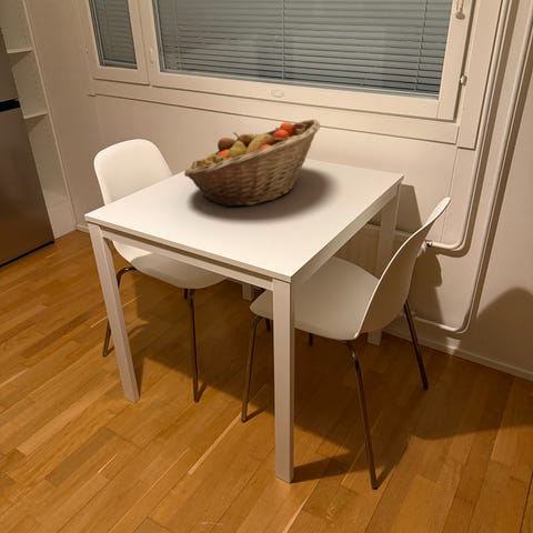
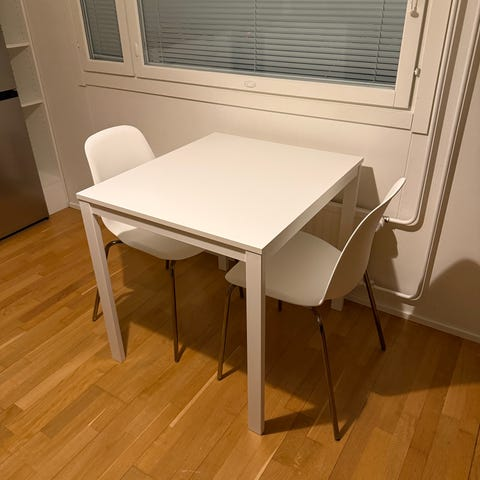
- fruit basket (254, 158)
